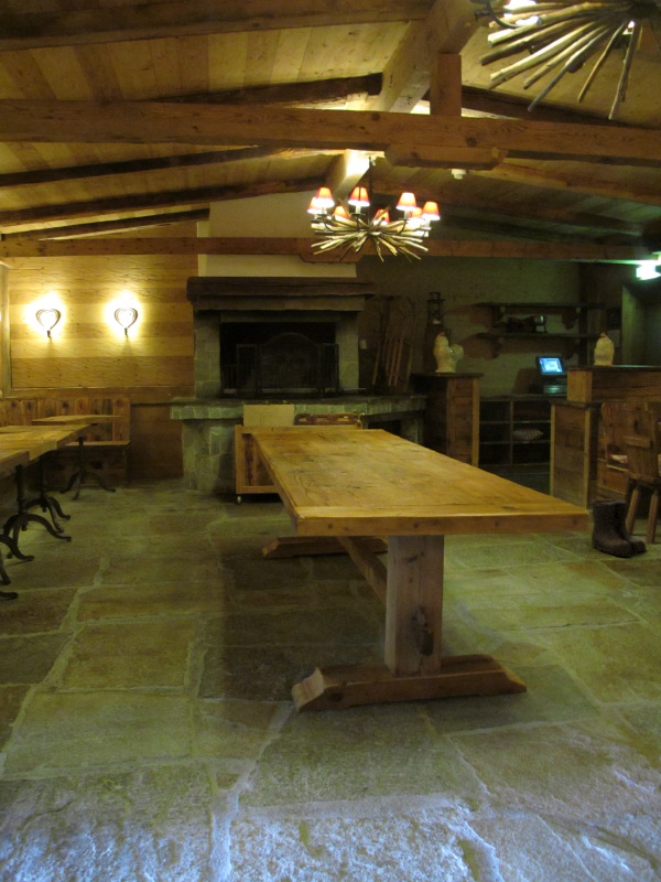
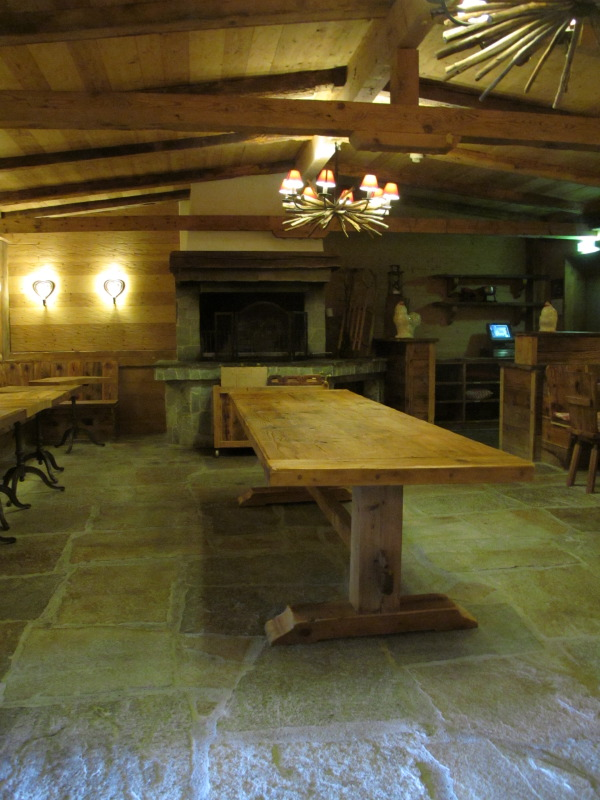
- boots (617, 526)
